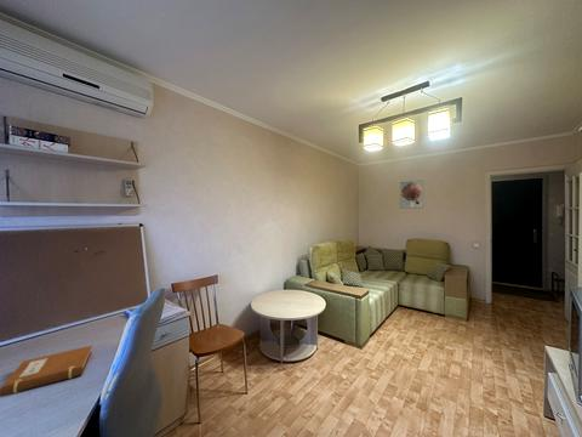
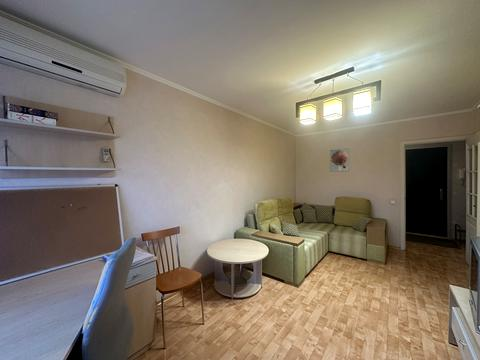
- notebook (50, 368)
